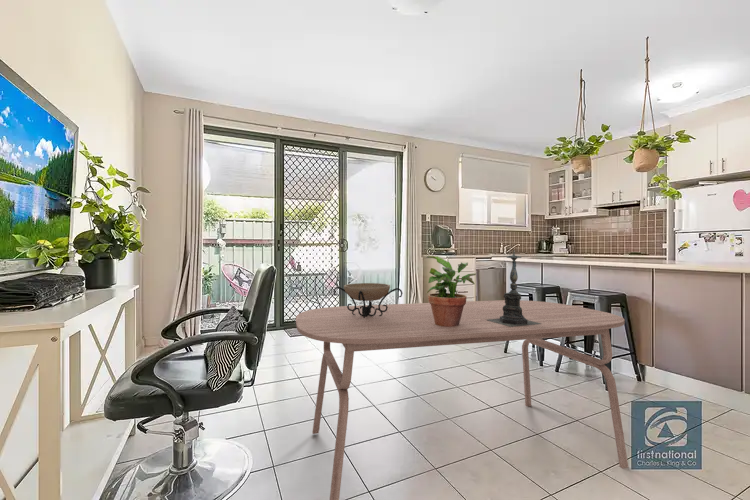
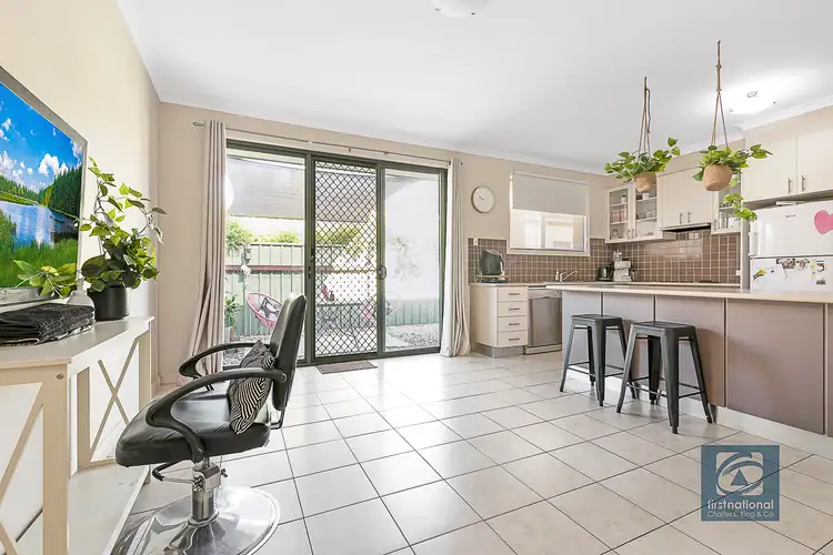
- dining table (454, 344)
- potted plant (453, 290)
- decorative bowl (367, 300)
- candle holder (513, 283)
